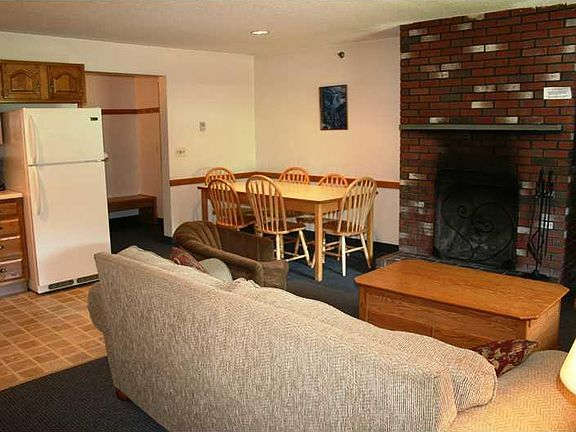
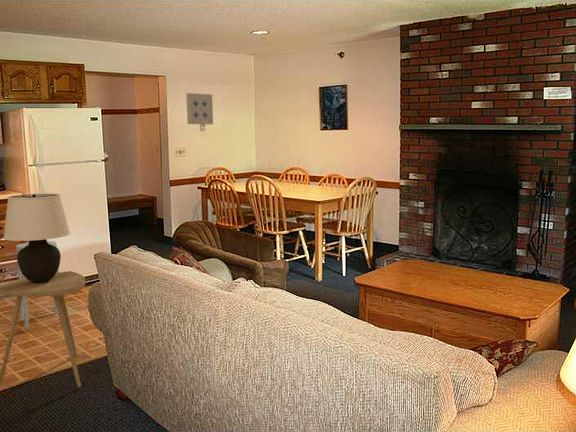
+ stool (25, 277)
+ wall art (200, 109)
+ side table (61, 325)
+ table lamp (37, 238)
